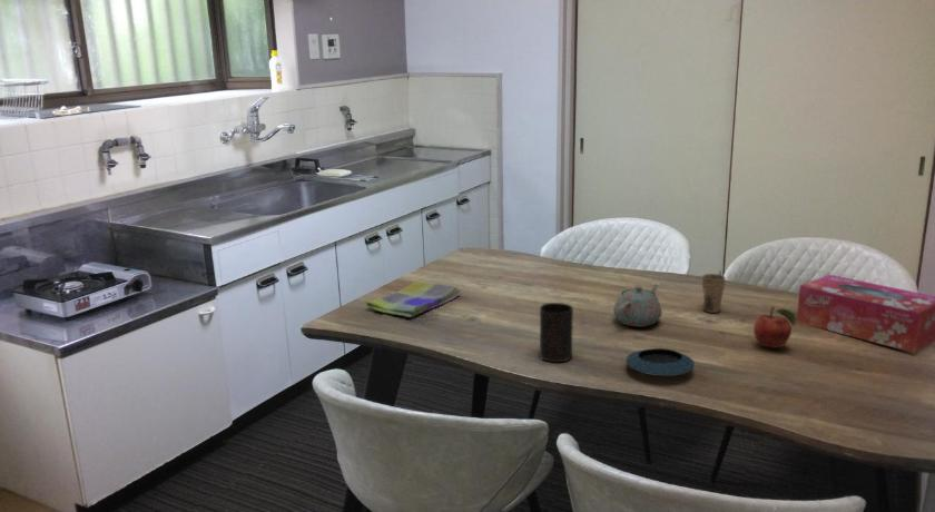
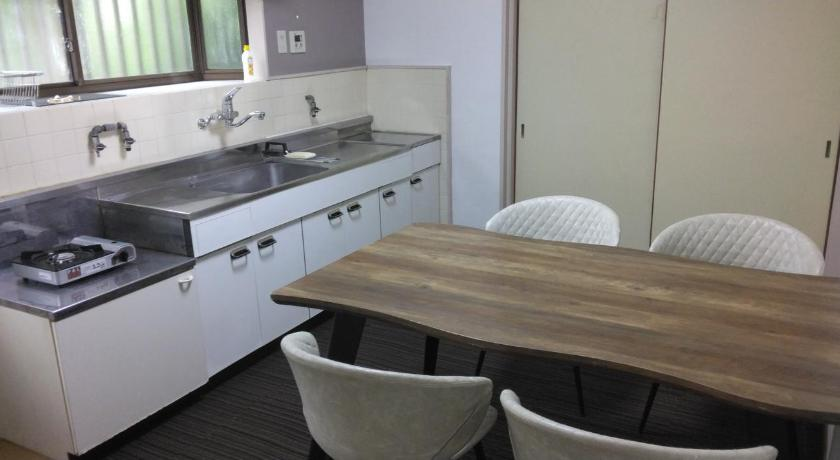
- teapot (639, 303)
- fruit (775, 327)
- dish towel (414, 297)
- cup (712, 288)
- cup (555, 332)
- saucer (659, 360)
- tissue box (868, 311)
